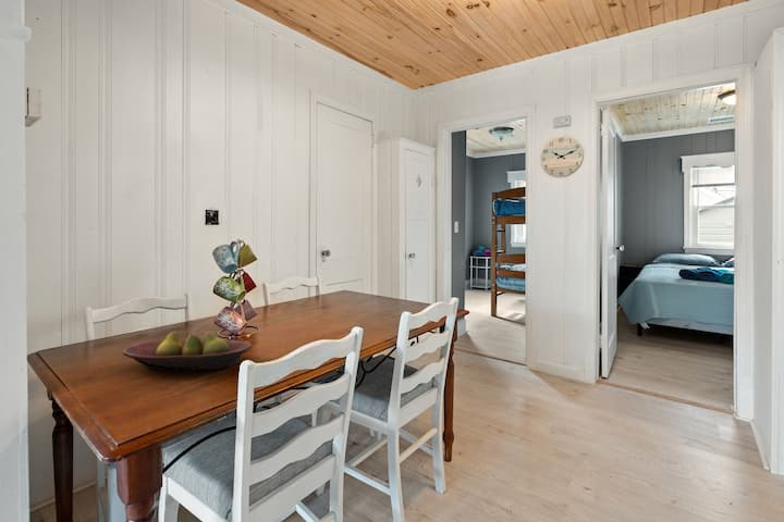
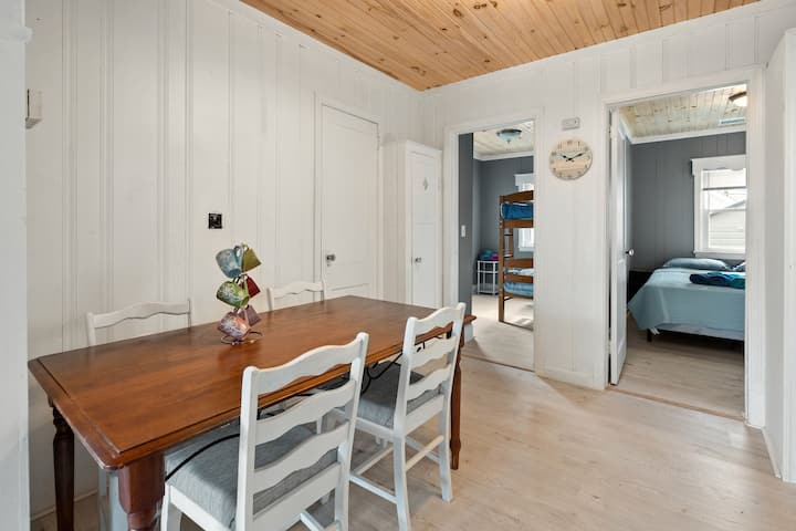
- fruit bowl (189, 348)
